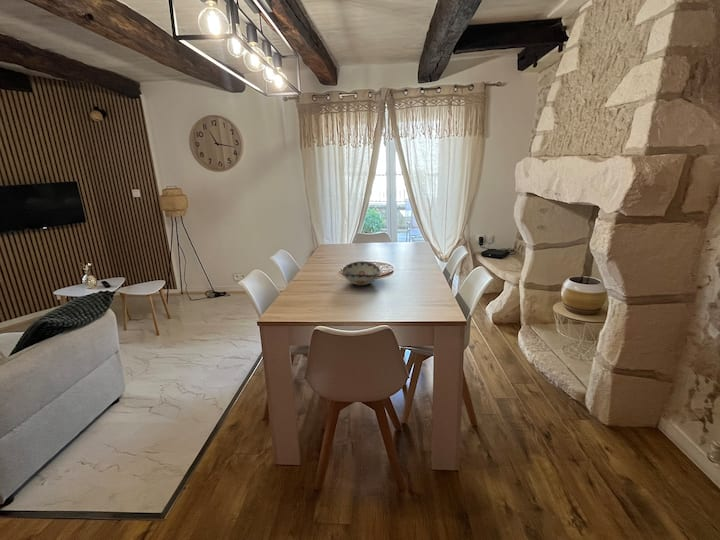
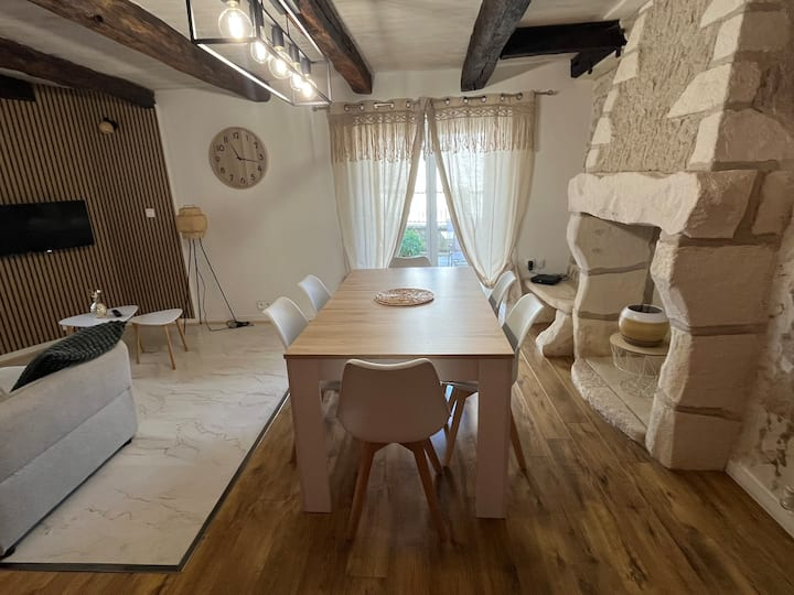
- decorative bowl (361, 275)
